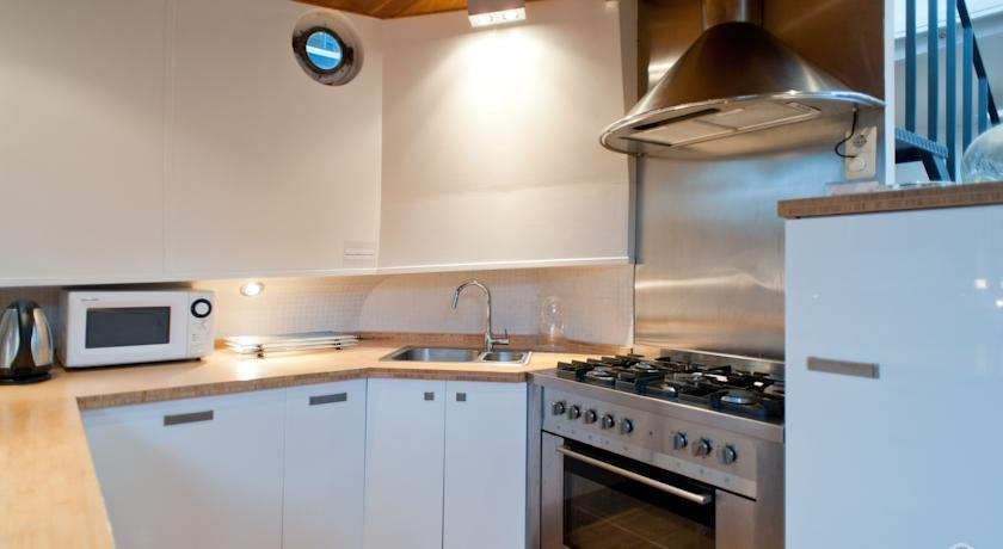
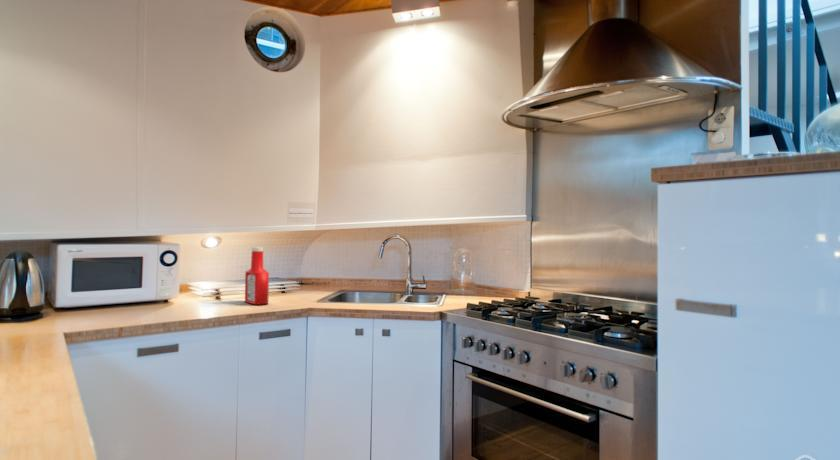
+ soap bottle (257, 275)
